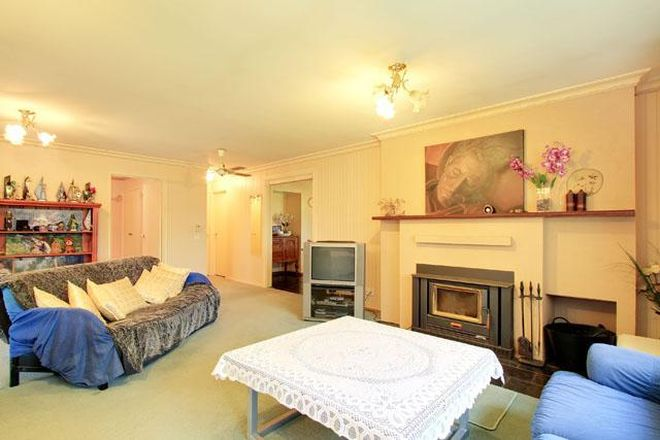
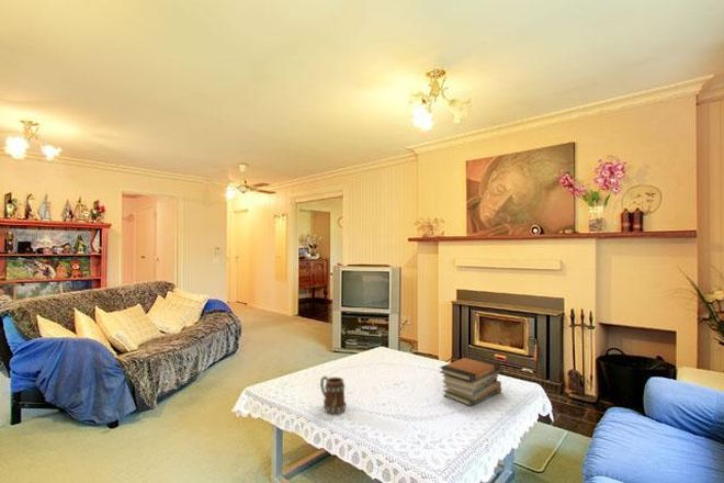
+ mug (331, 393)
+ book stack (471, 379)
